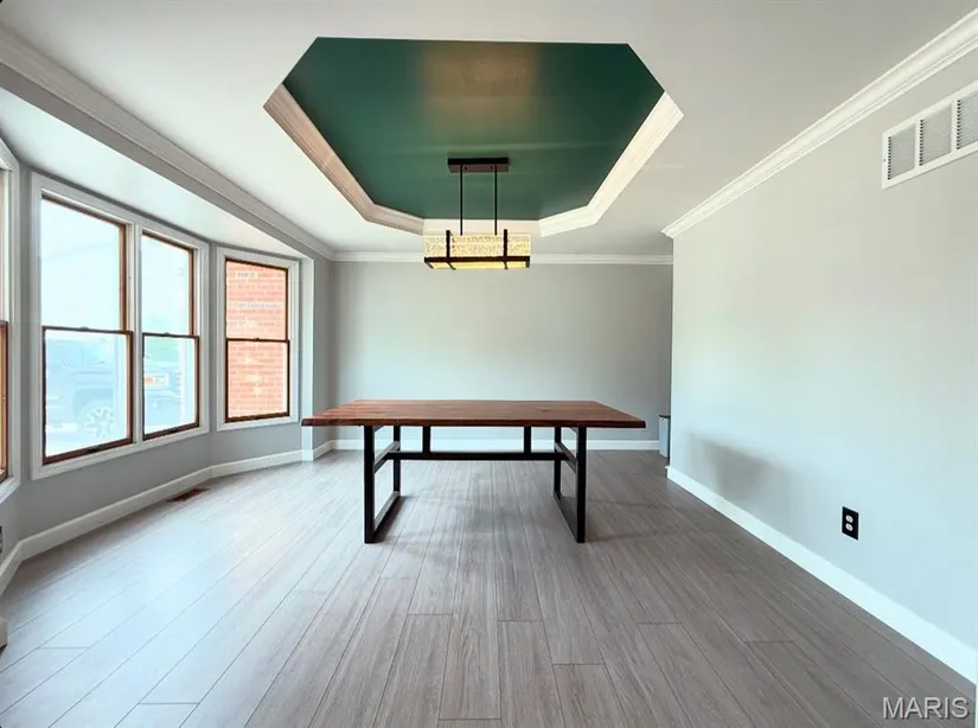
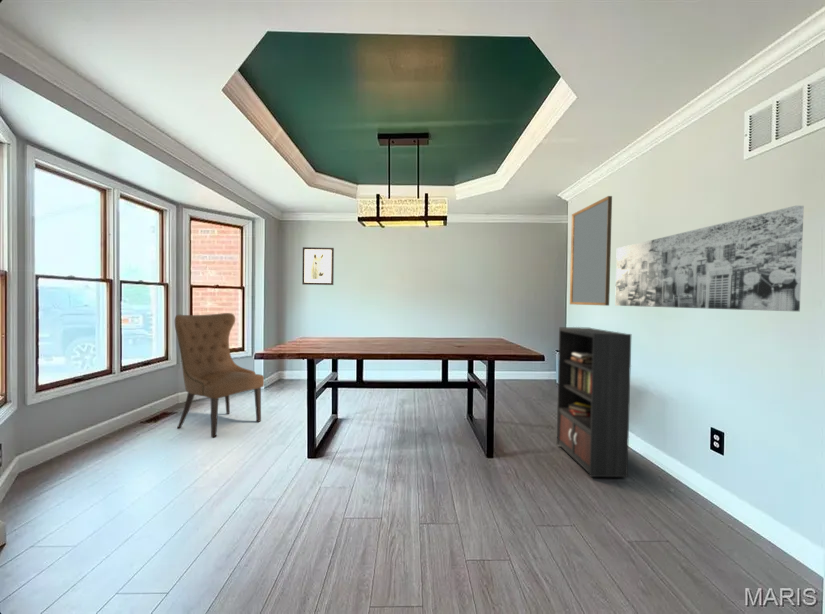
+ wall art (318, 266)
+ bookcase (609, 399)
+ wall art (681, 270)
+ chair (218, 369)
+ home mirror (588, 255)
